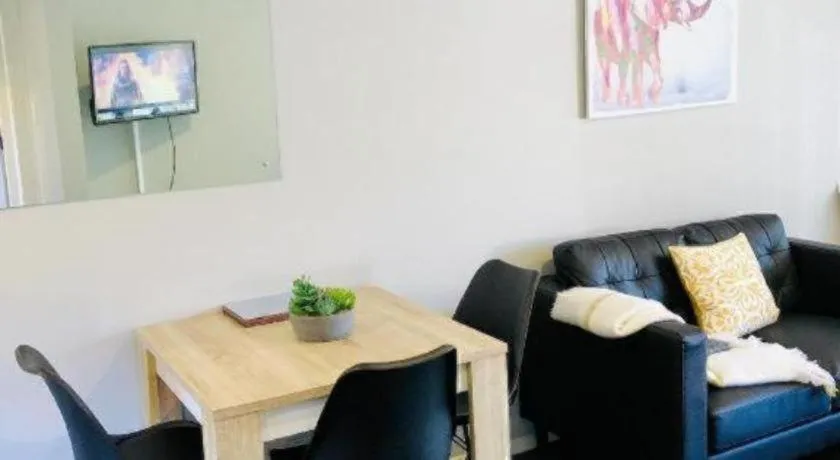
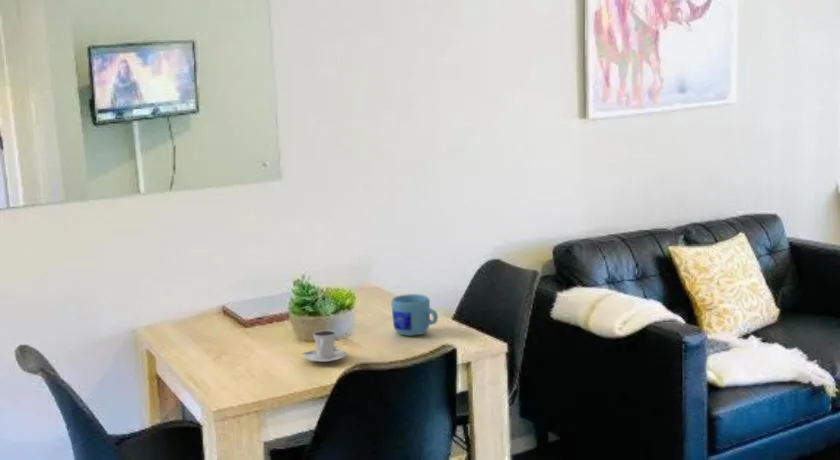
+ mug (415, 316)
+ cappuccino (323, 338)
